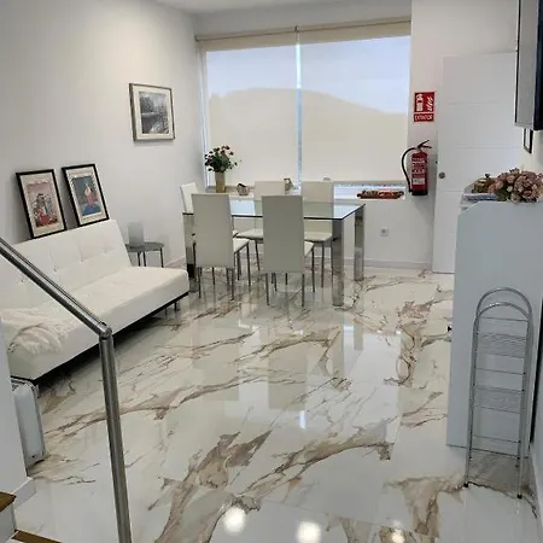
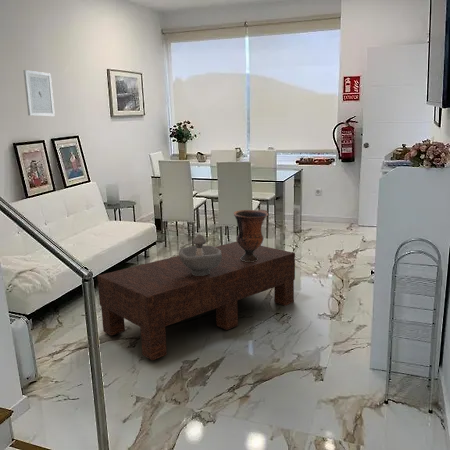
+ coffee table (203, 290)
+ decorative bowl (200, 253)
+ vase (251, 236)
+ wall art (39, 94)
